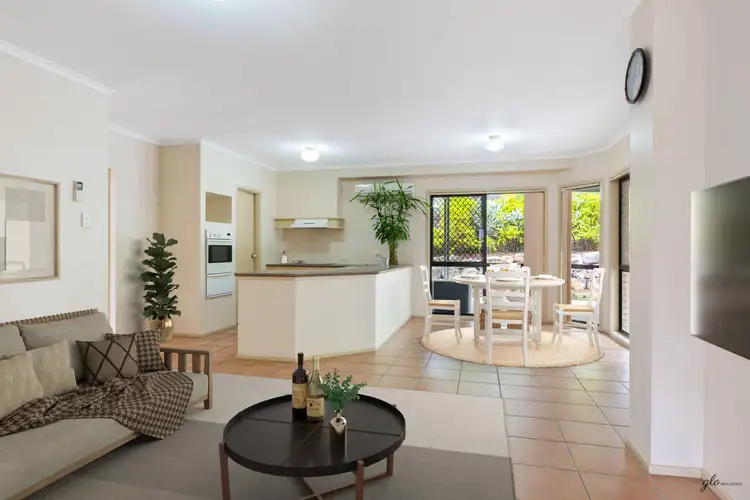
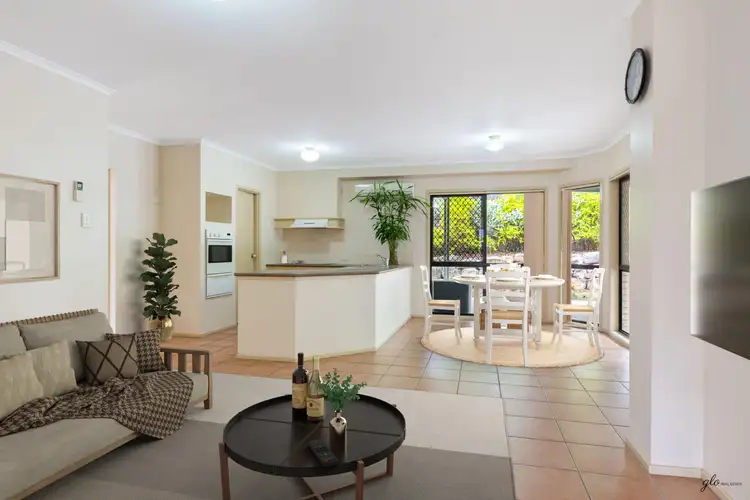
+ remote control (322, 452)
